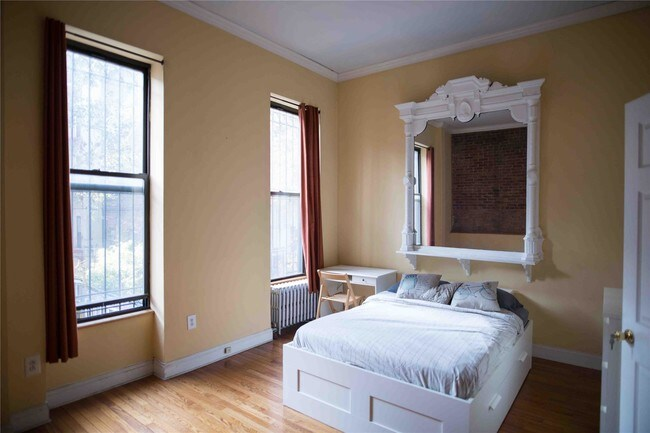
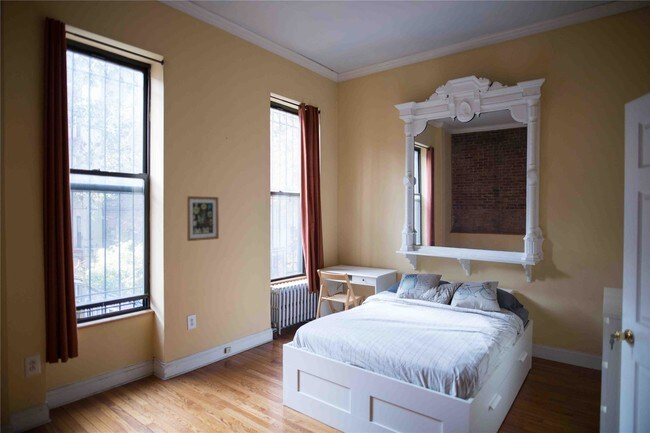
+ wall art (203, 218)
